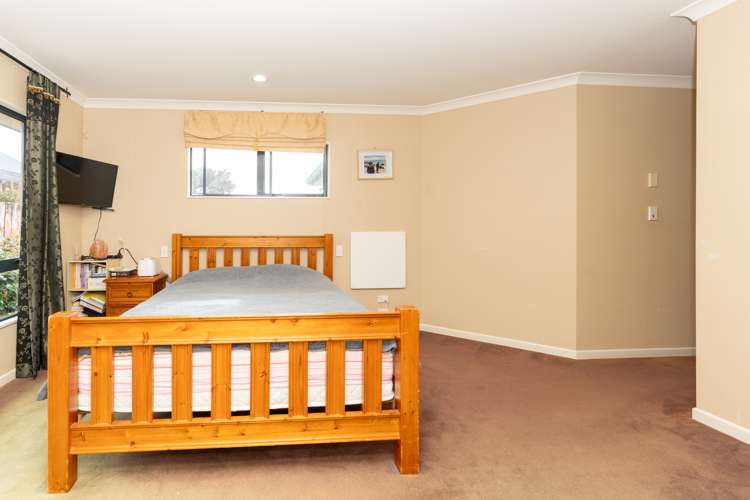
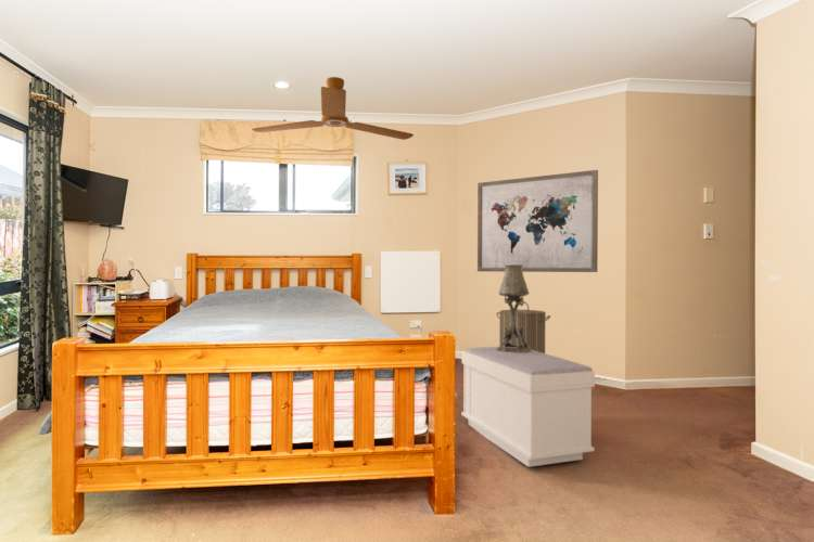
+ wall art (533, 224)
+ laundry hamper (524, 338)
+ bench (521, 397)
+ table lamp (514, 307)
+ ceiling fan (334, 95)
